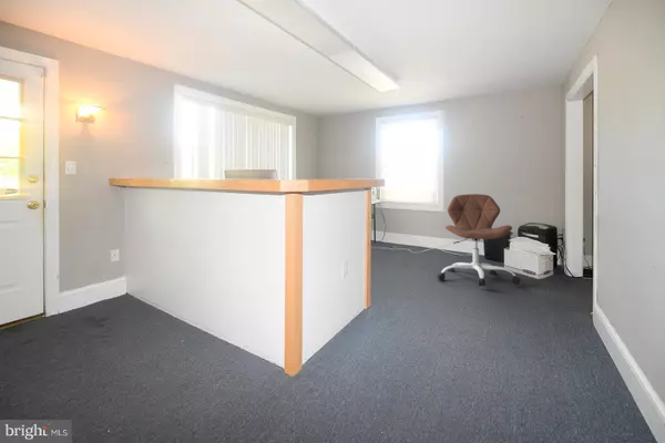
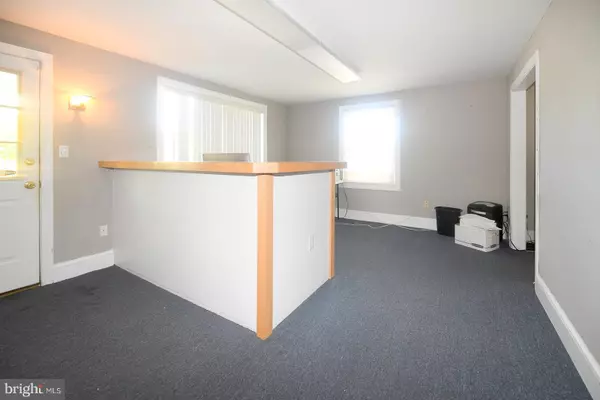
- office chair (475, 236)
